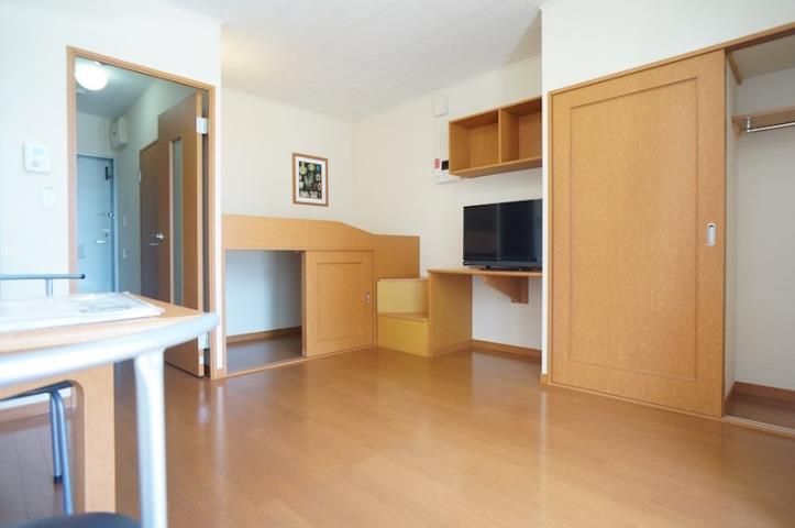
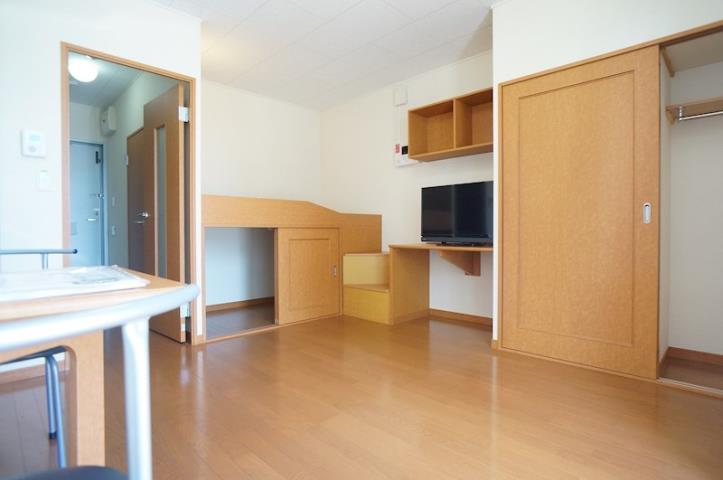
- wall art (310, 180)
